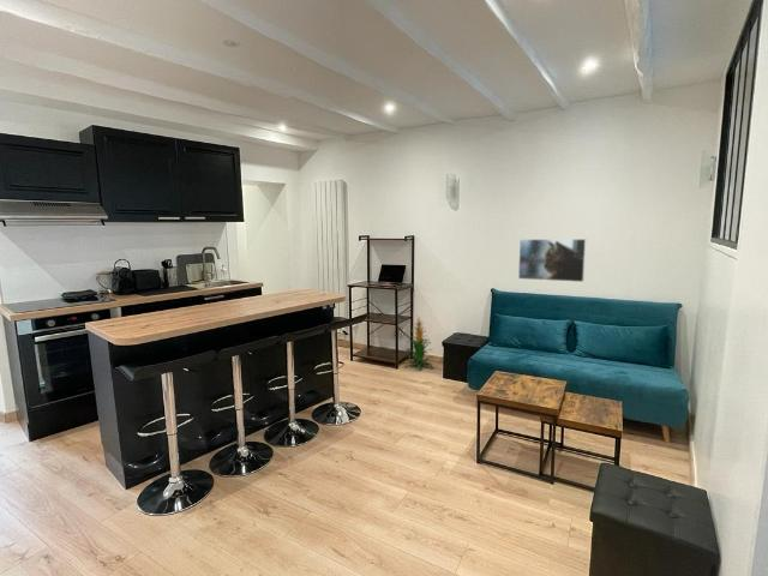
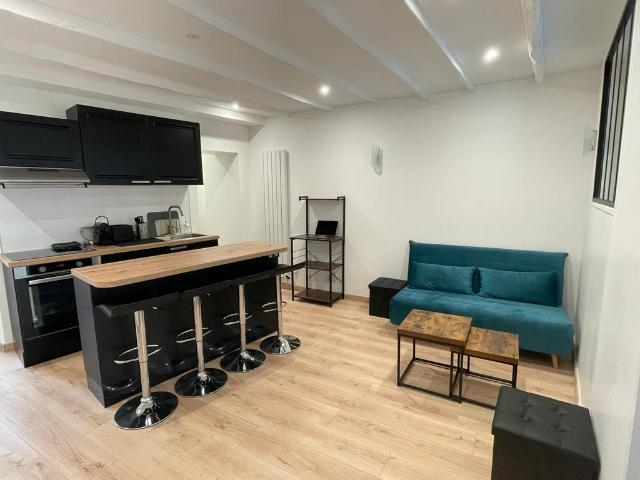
- indoor plant (419, 340)
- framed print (550, 259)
